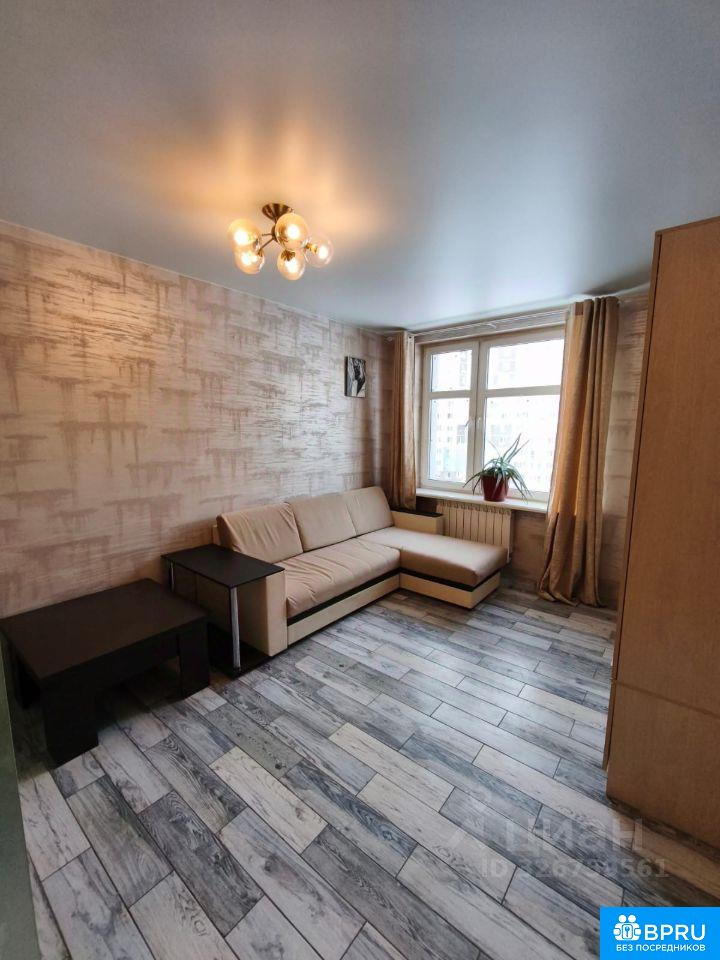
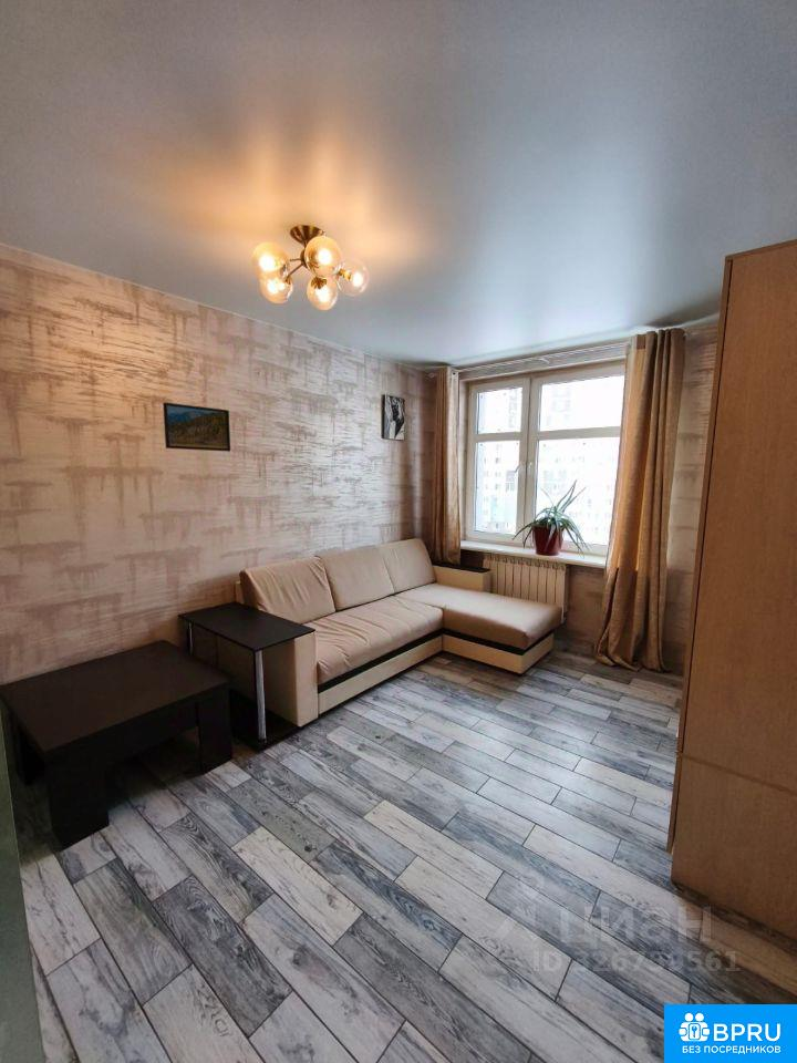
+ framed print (198, 427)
